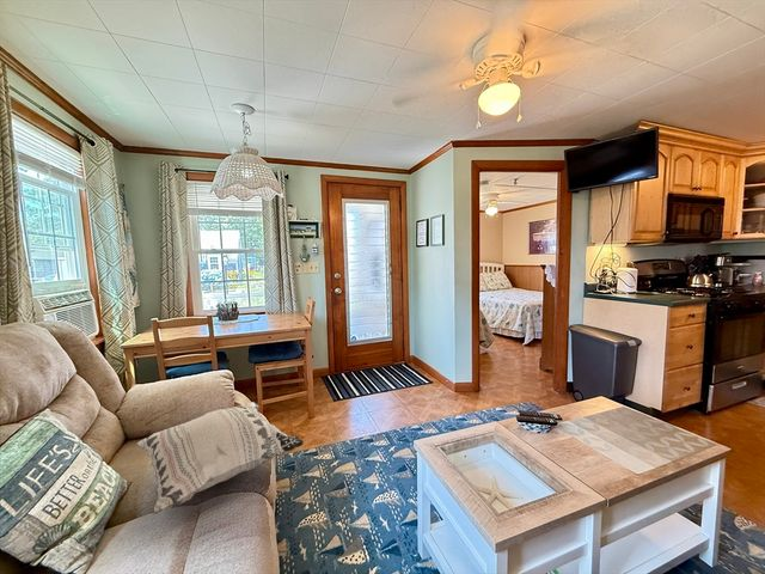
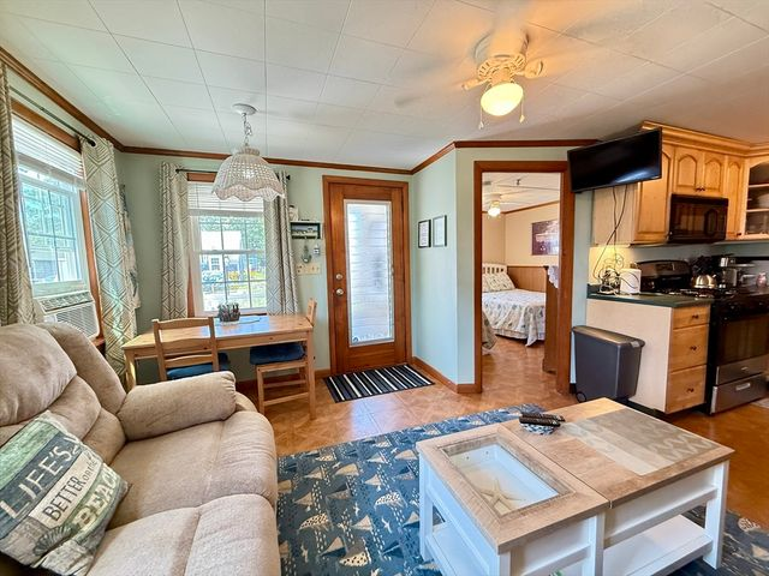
- decorative pillow (219, 442)
